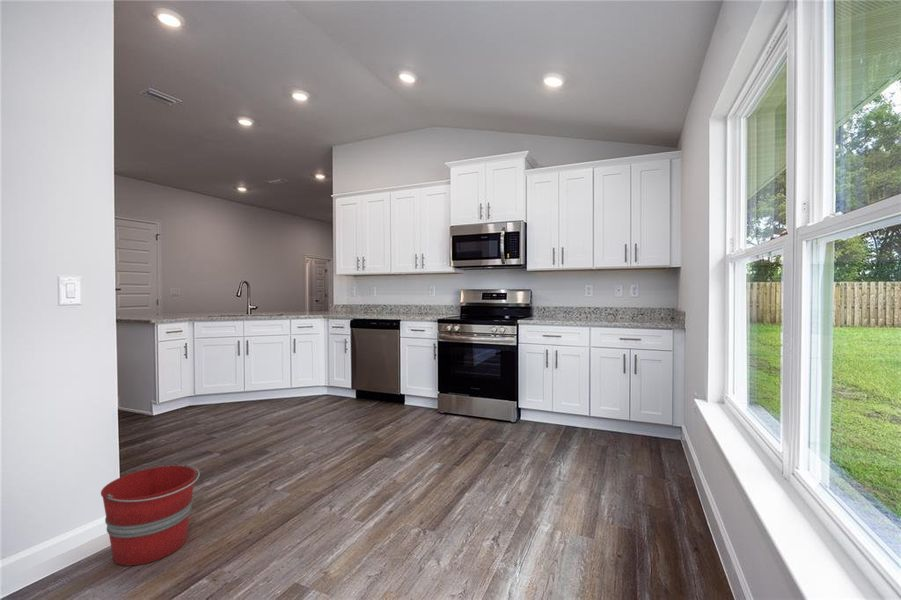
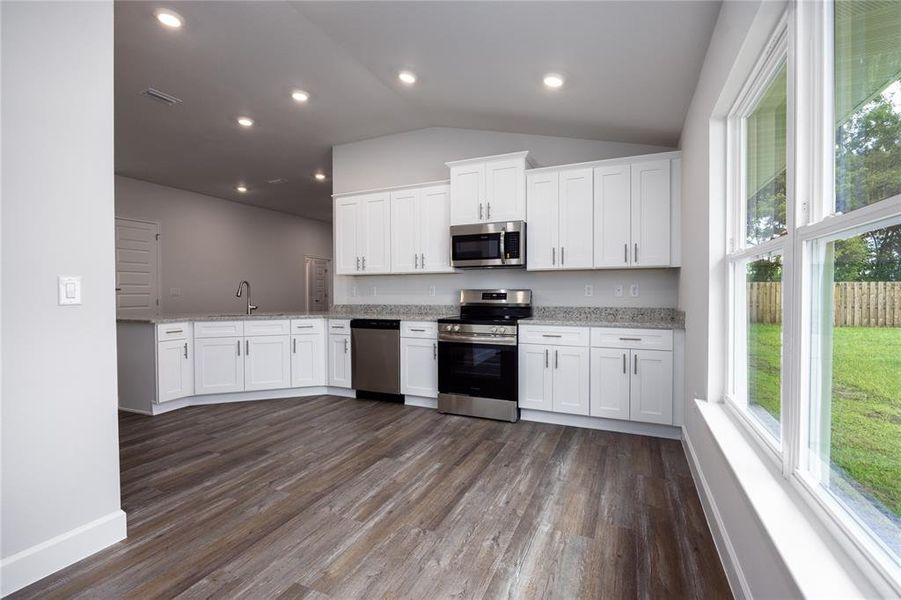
- bucket (152, 512)
